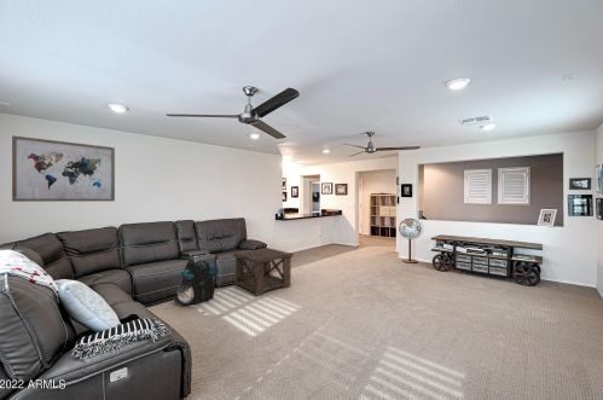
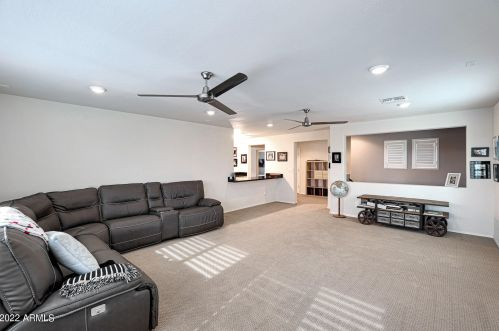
- side table (262, 269)
- backpack (196, 280)
- wall art (68, 172)
